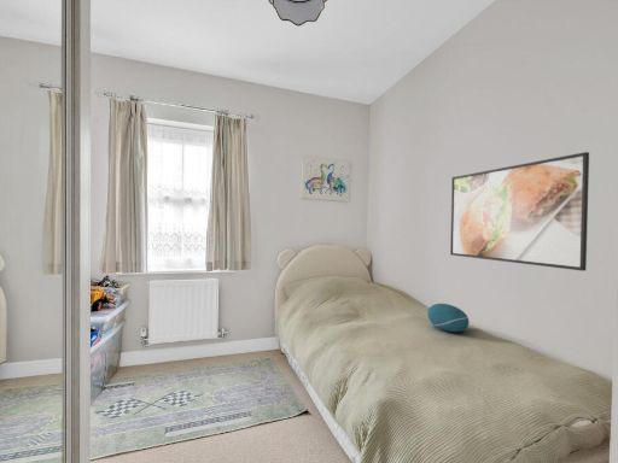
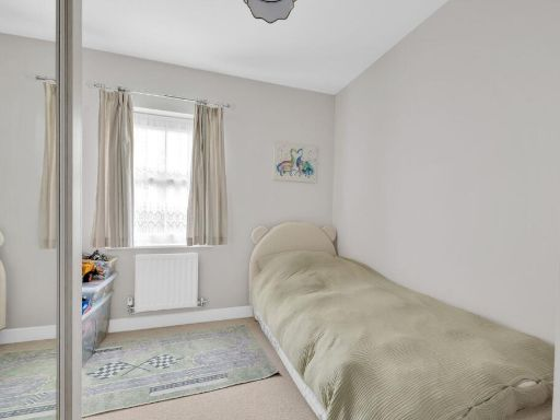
- cushion (447, 316)
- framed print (505, 213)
